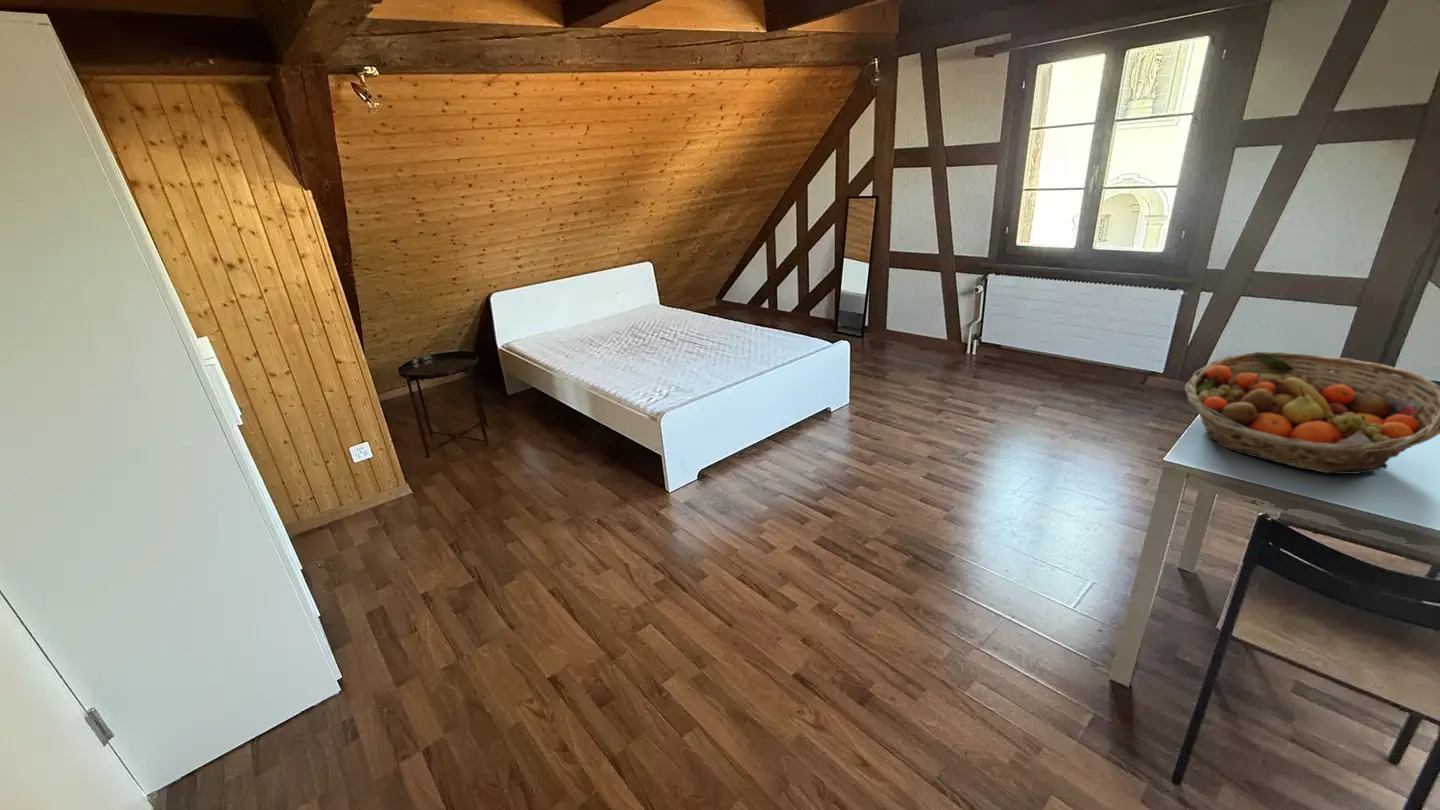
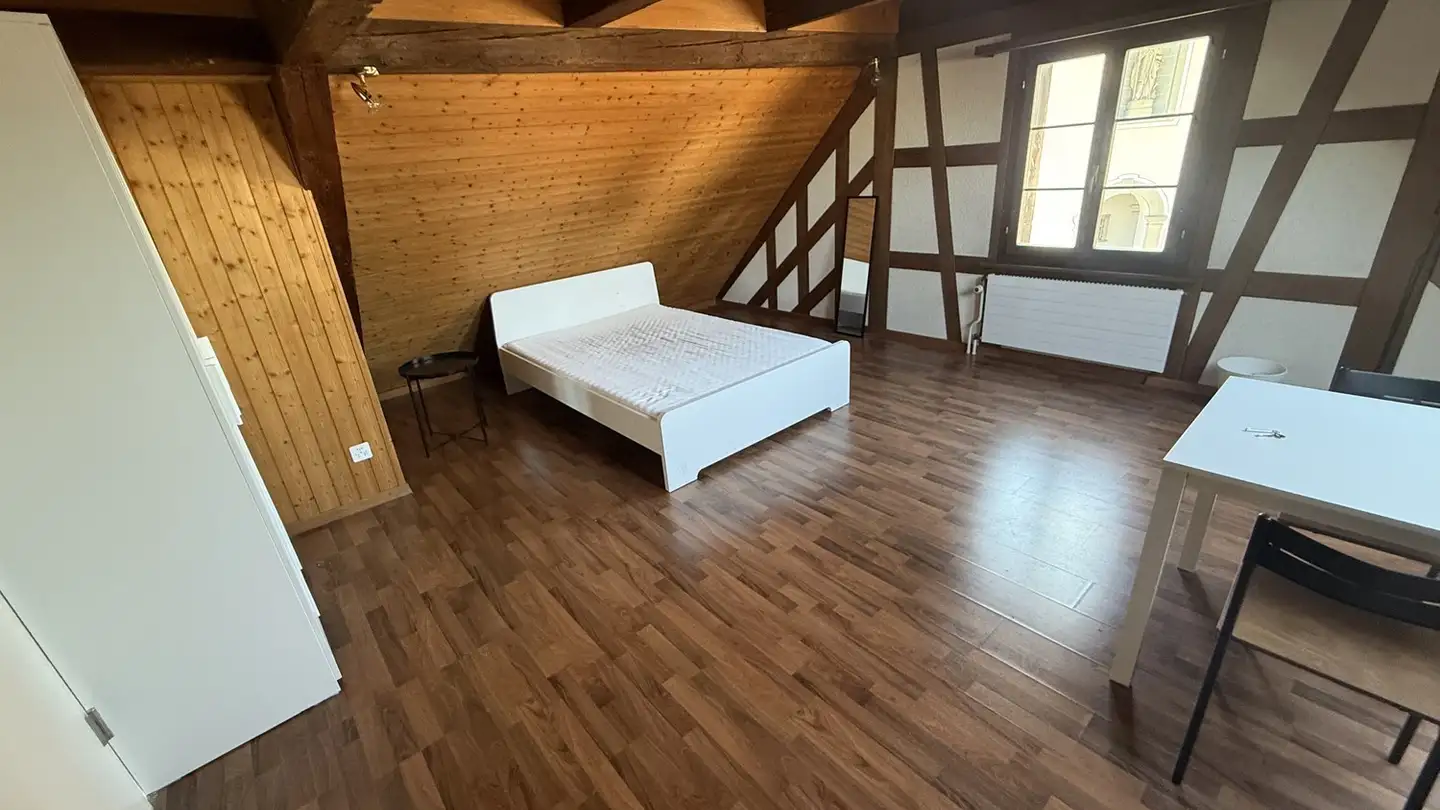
- fruit basket (1300, 409)
